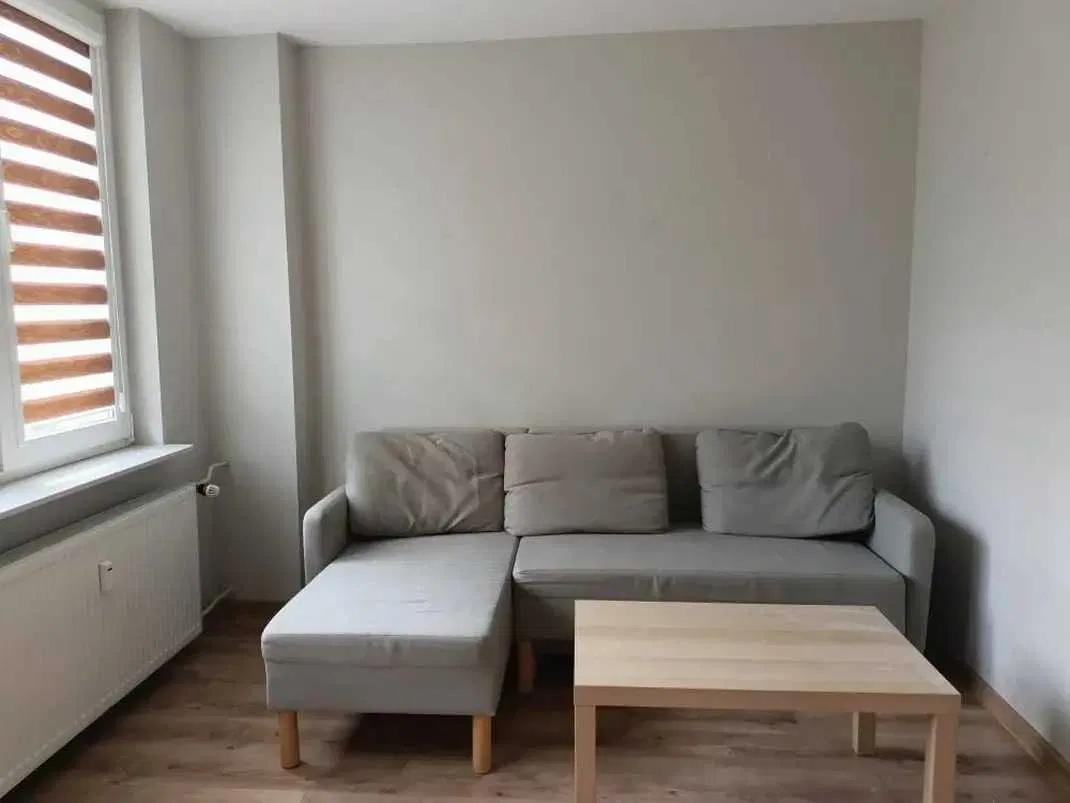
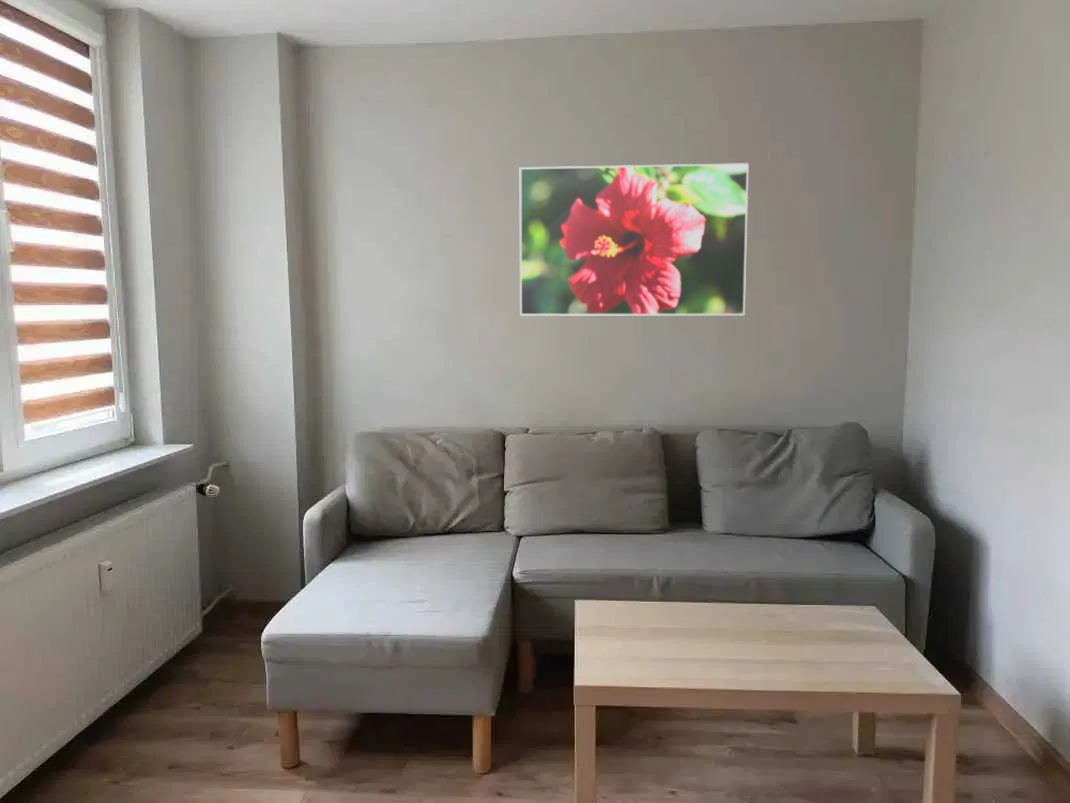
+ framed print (631, 241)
